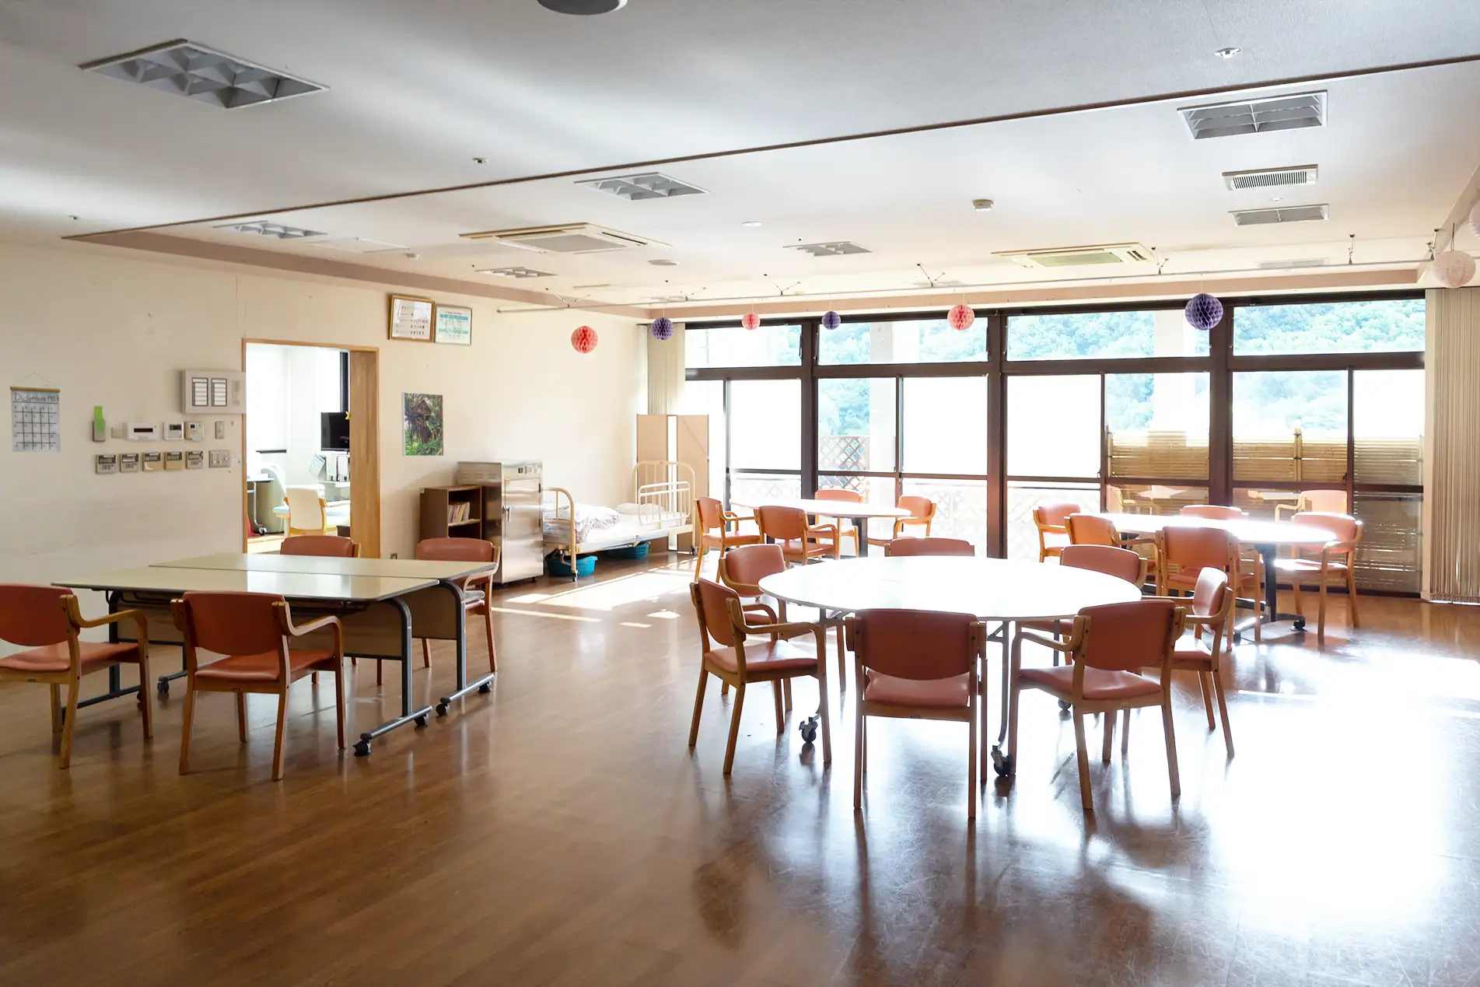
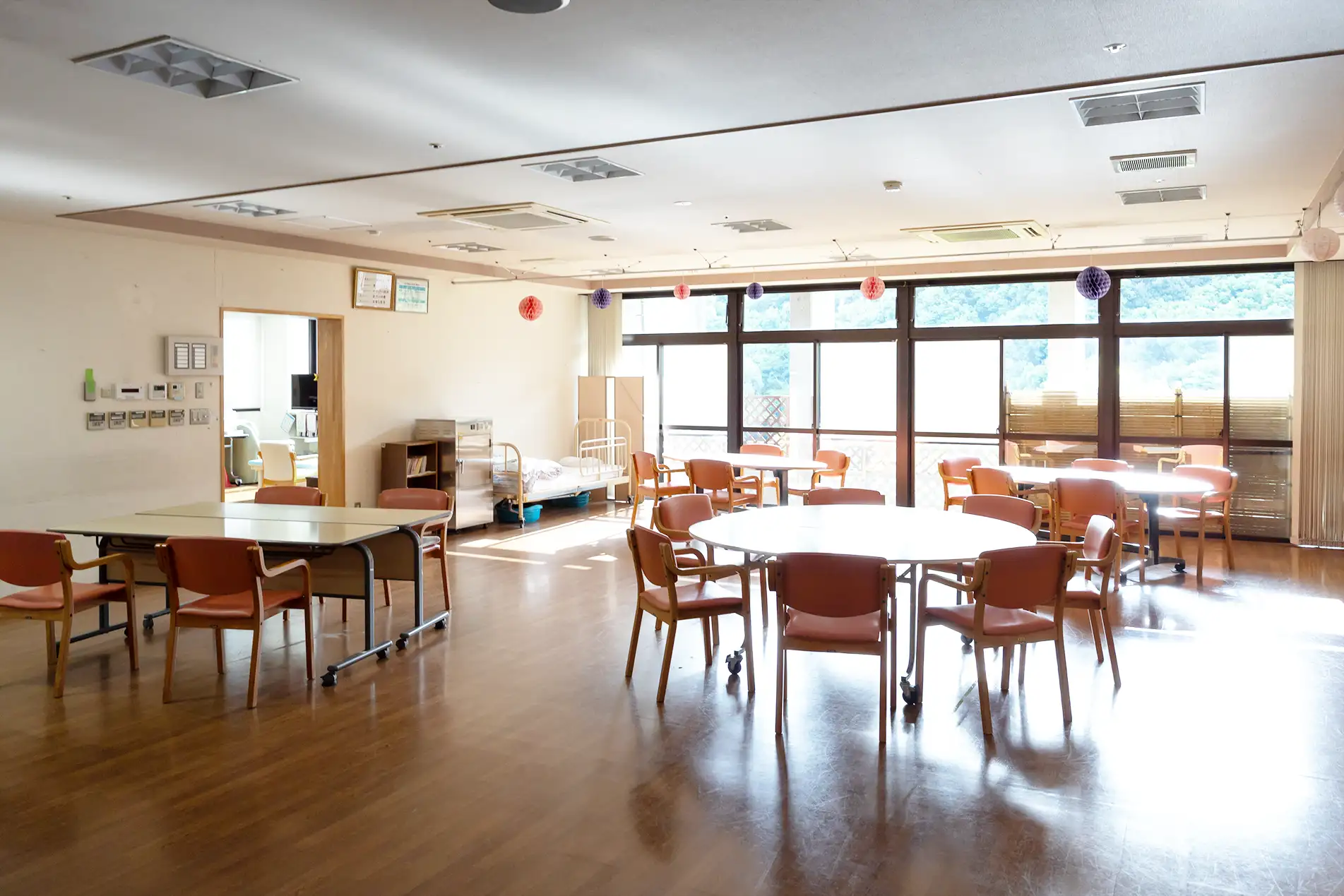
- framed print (423, 425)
- calendar (35, 412)
